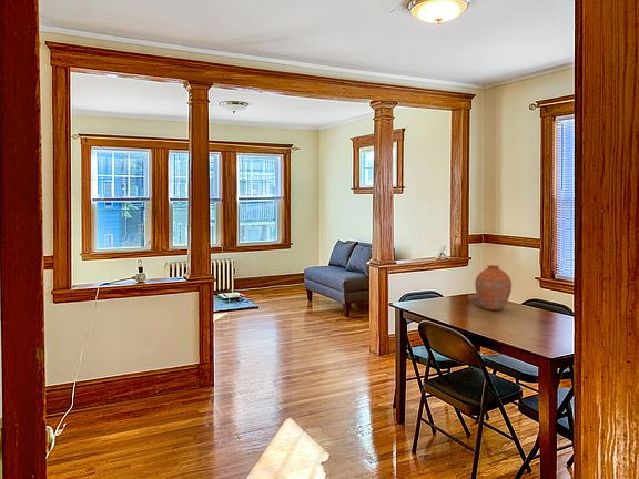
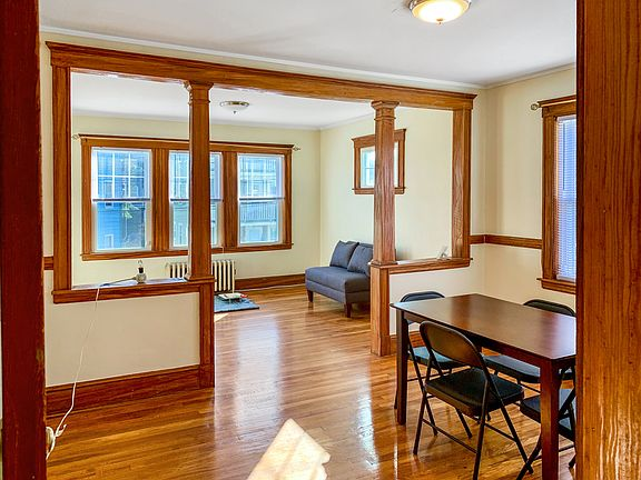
- vase (493, 287)
